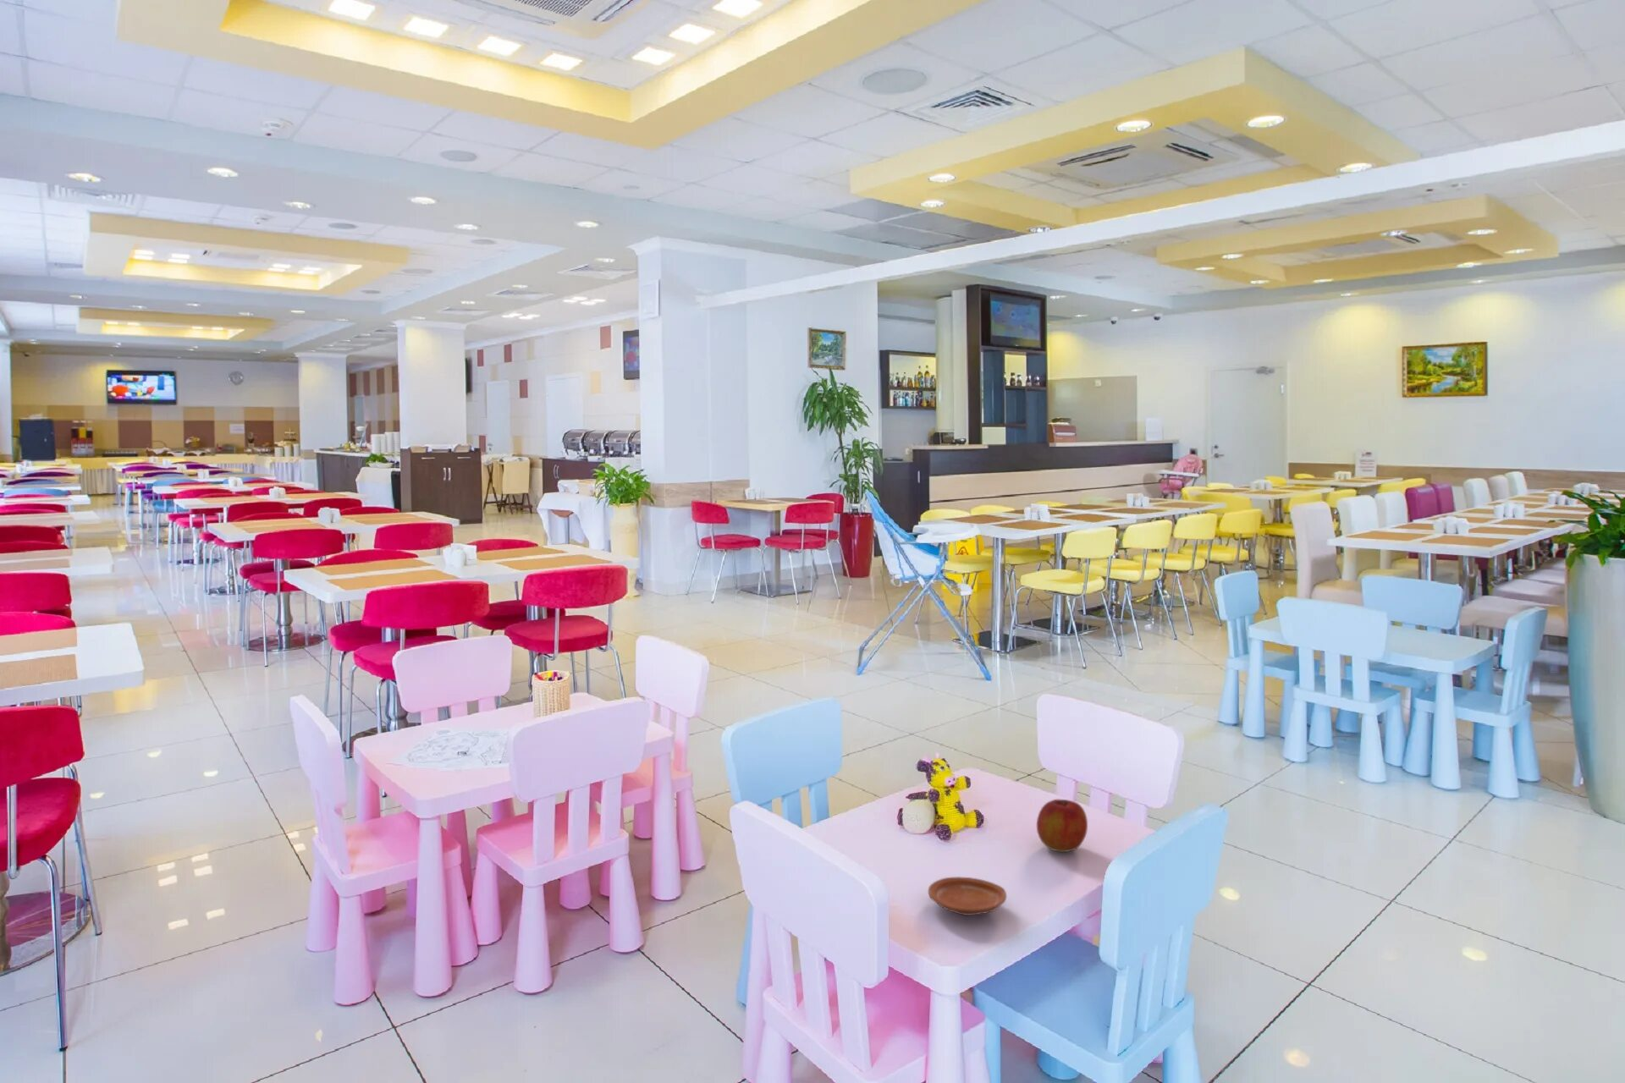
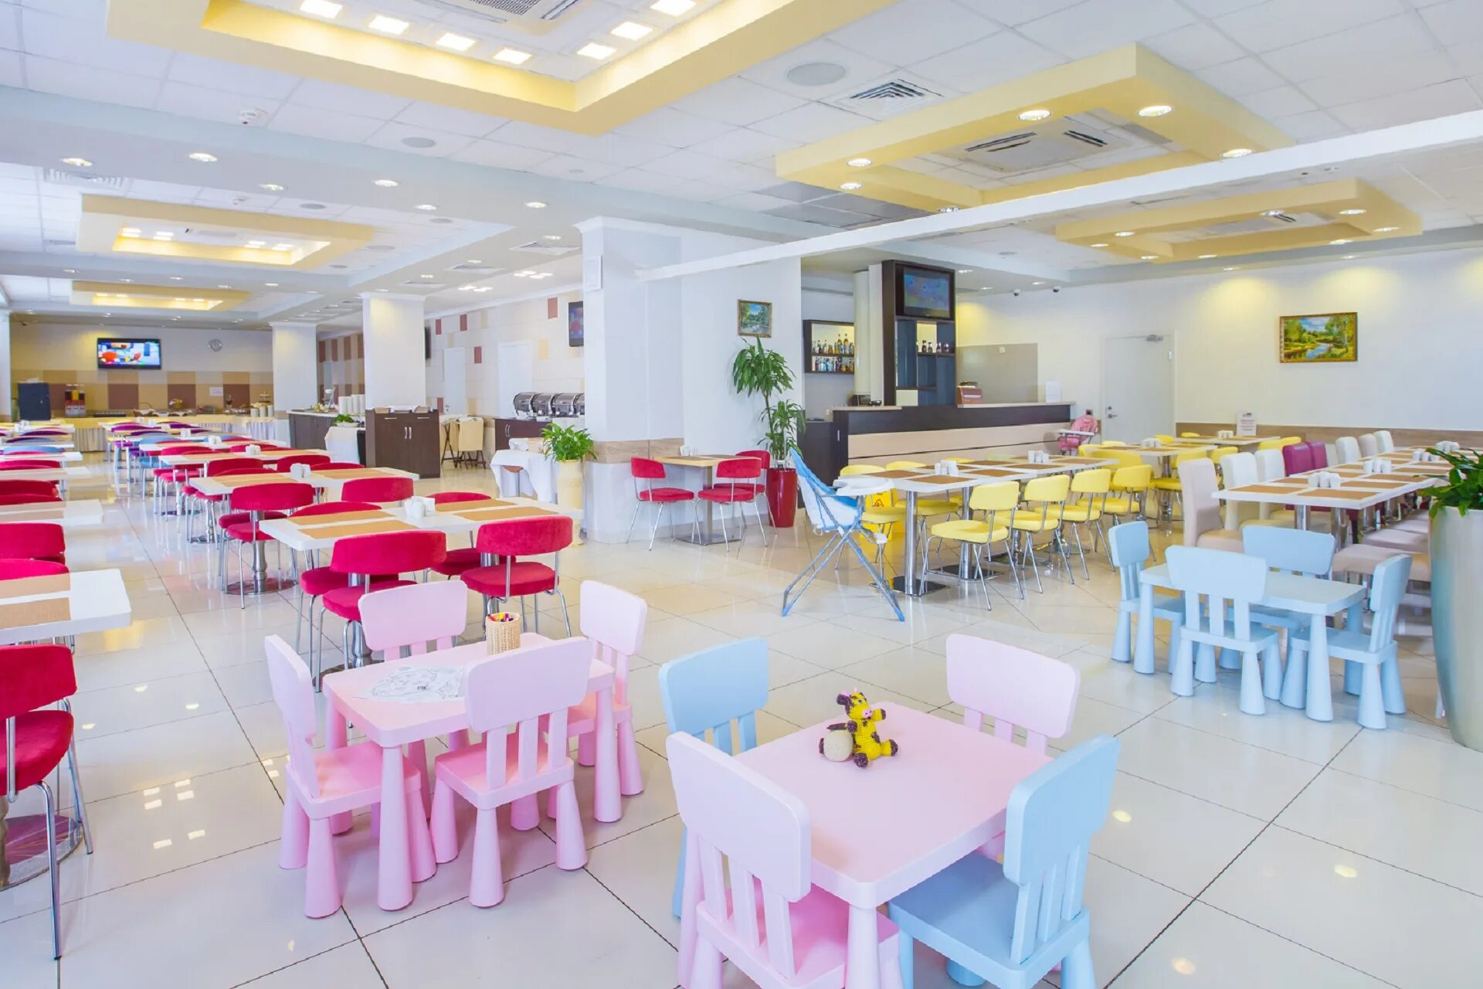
- plate (966, 900)
- apple (1062, 824)
